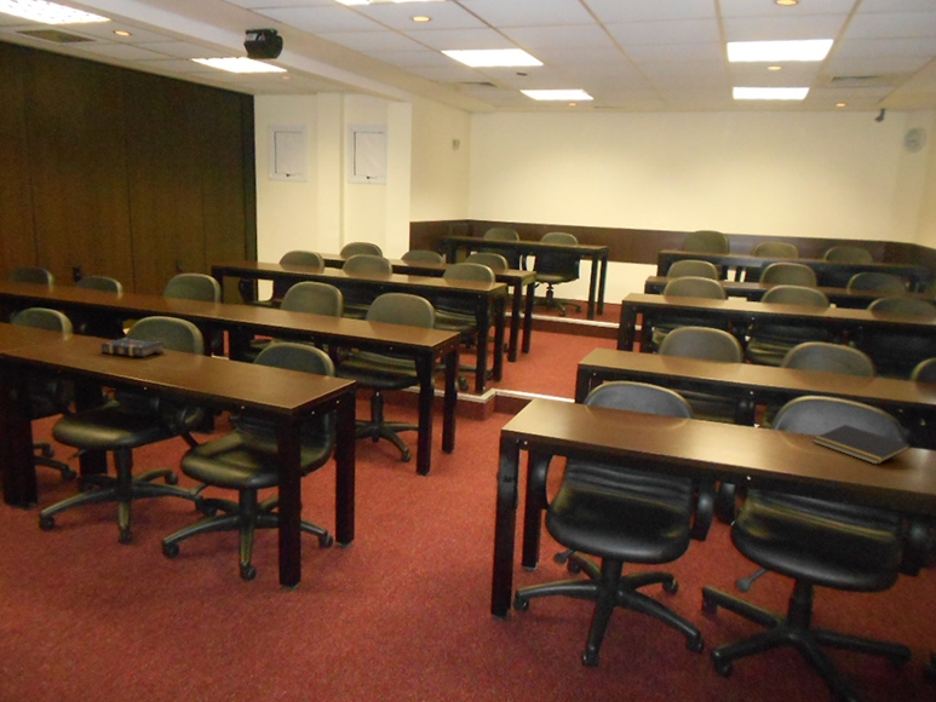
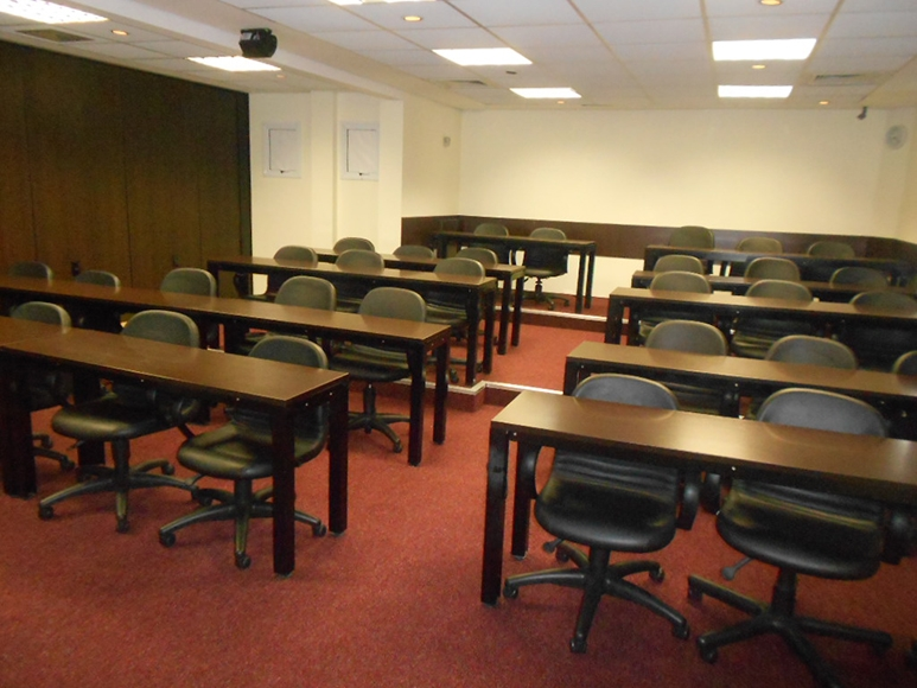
- notepad (860, 443)
- book (134, 347)
